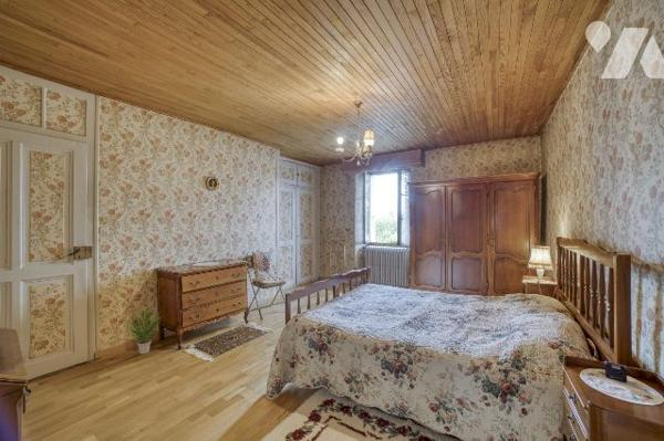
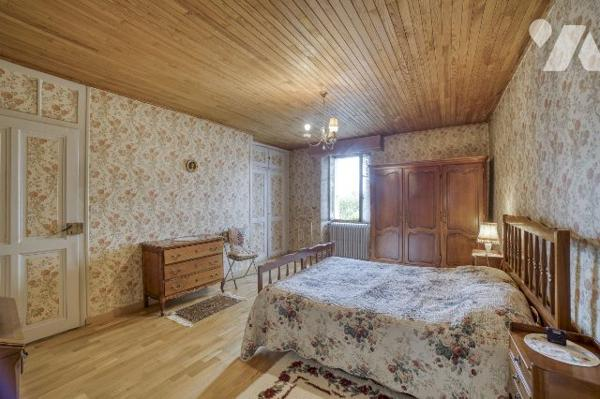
- potted plant (144, 330)
